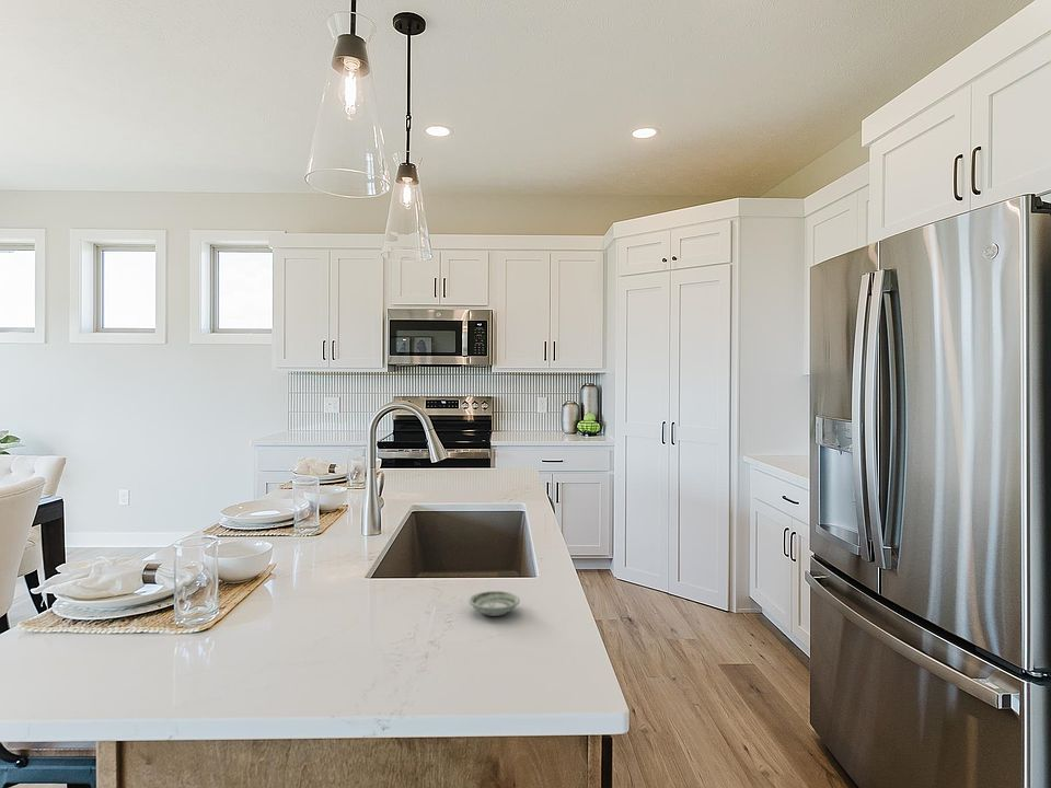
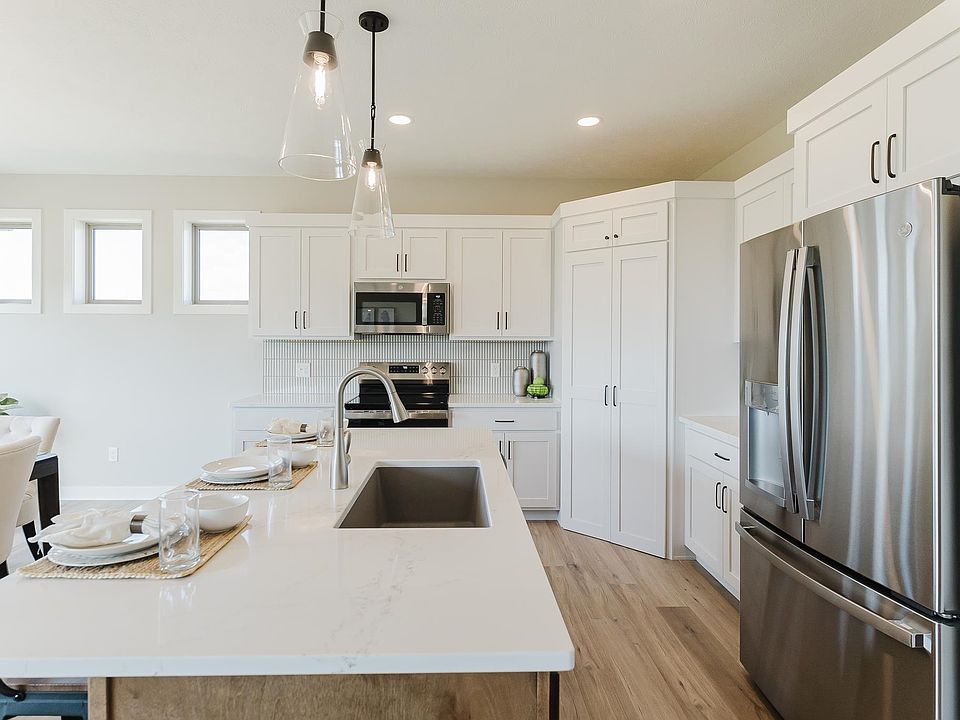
- saucer (494, 604)
